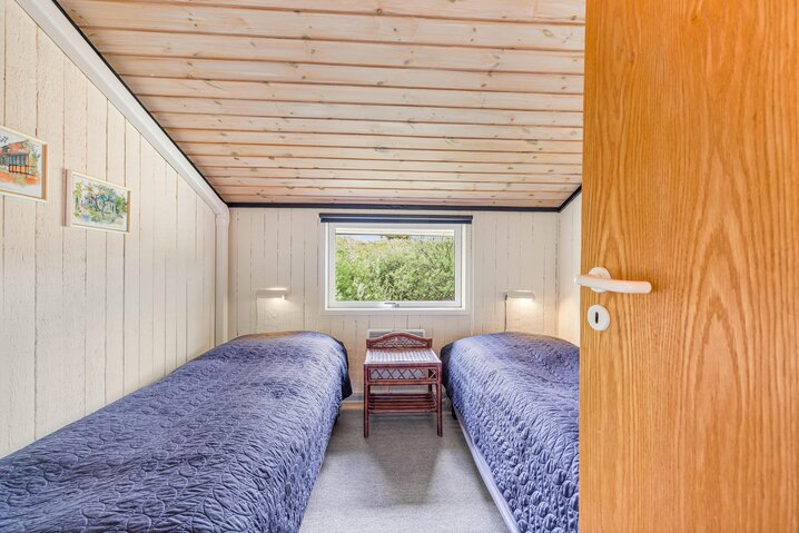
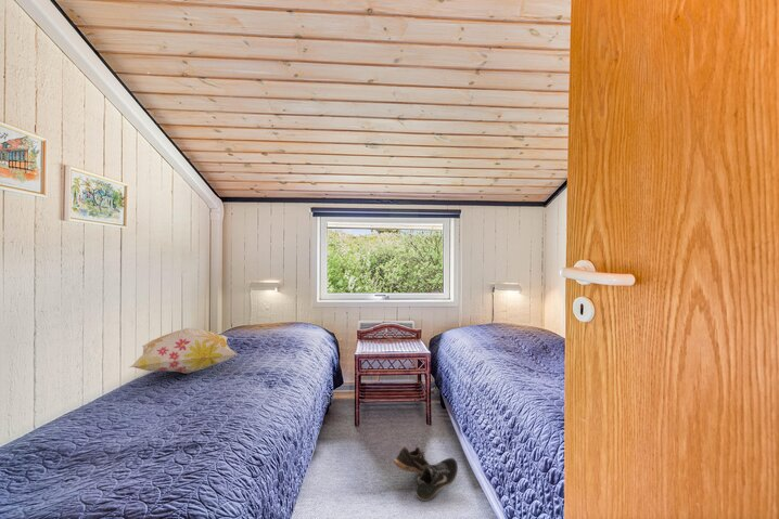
+ decorative pillow (187, 350)
+ shoe (425, 466)
